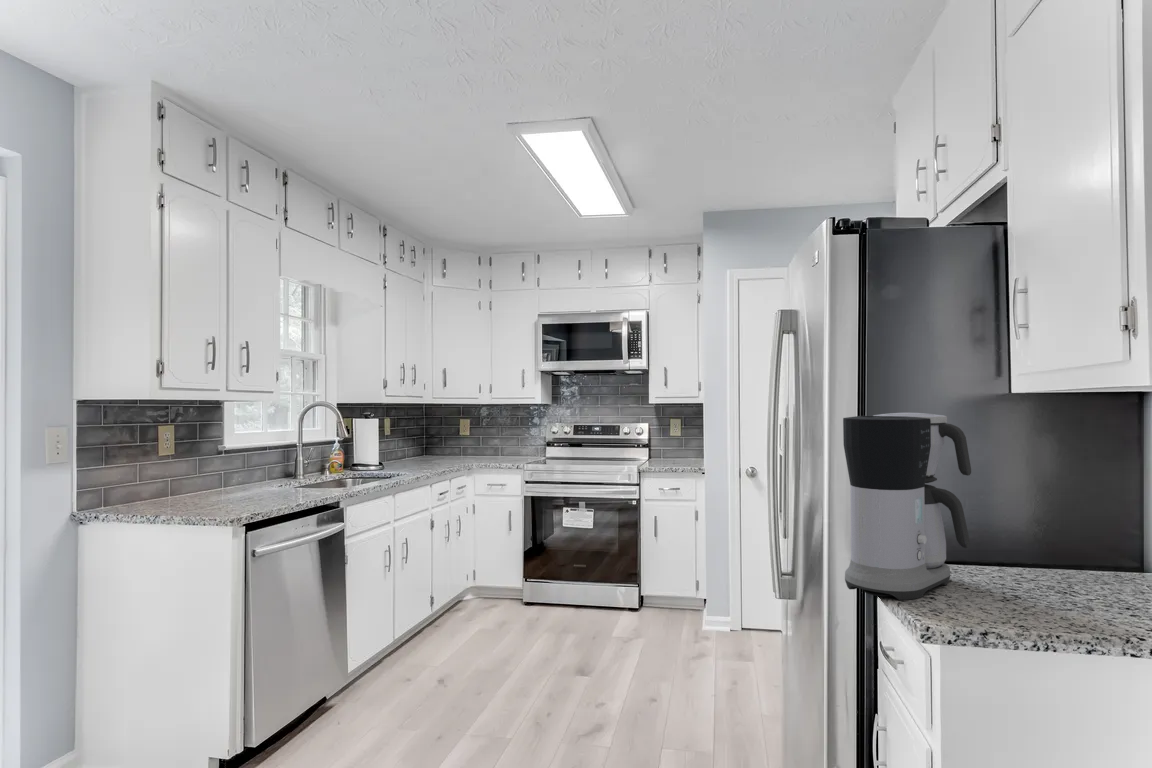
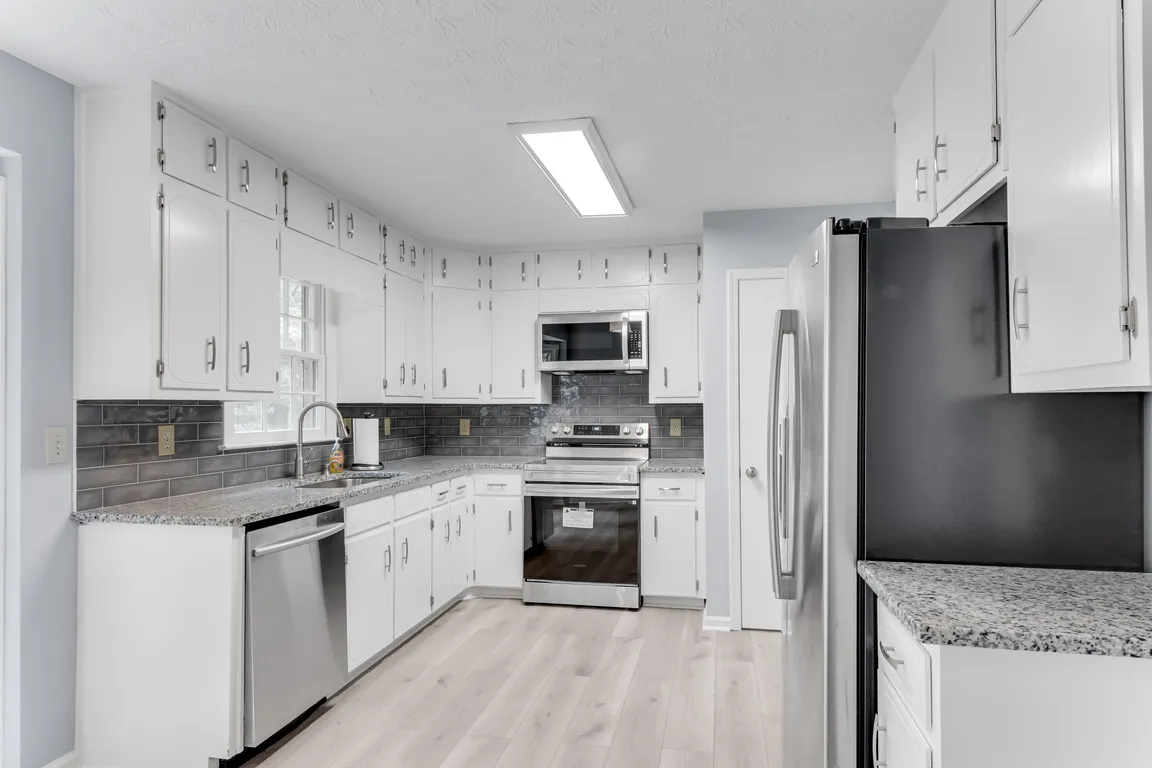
- coffee maker (907, 499)
